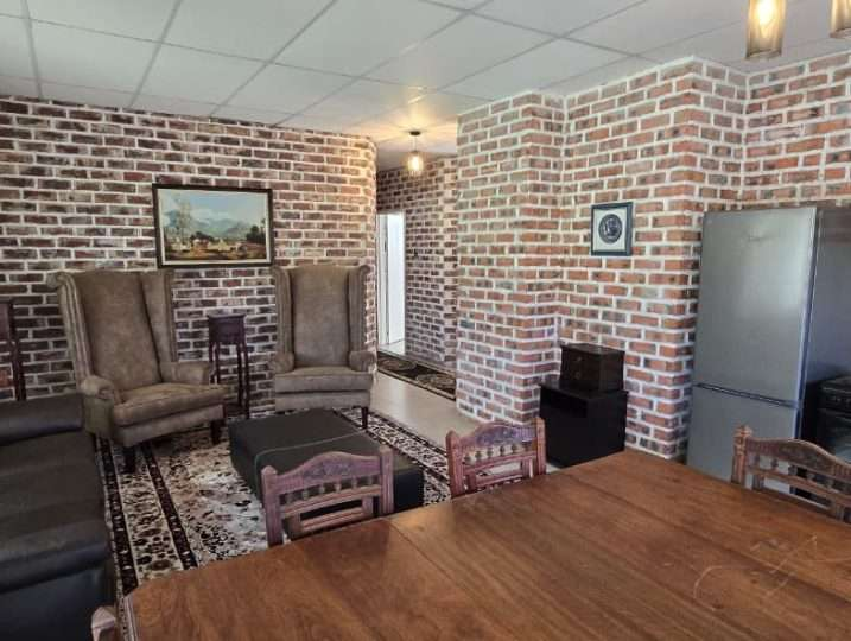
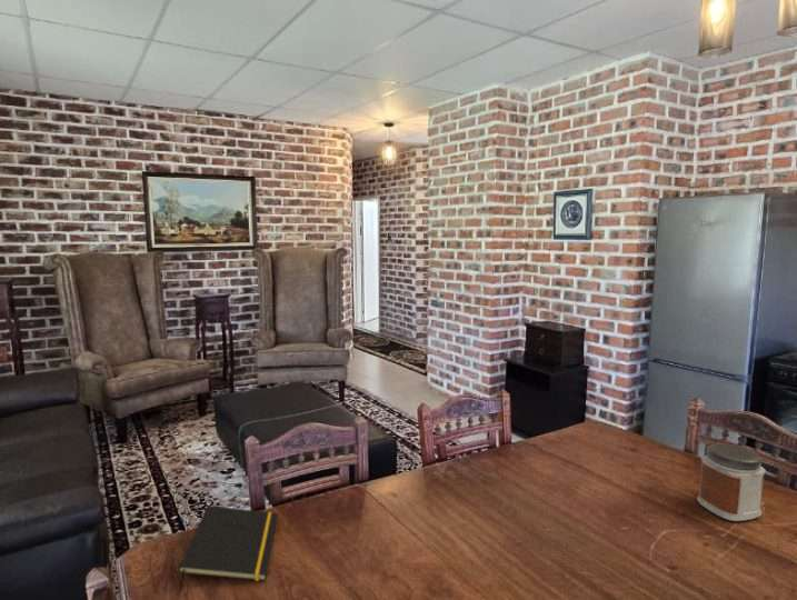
+ notepad (233, 539)
+ jar (730, 480)
